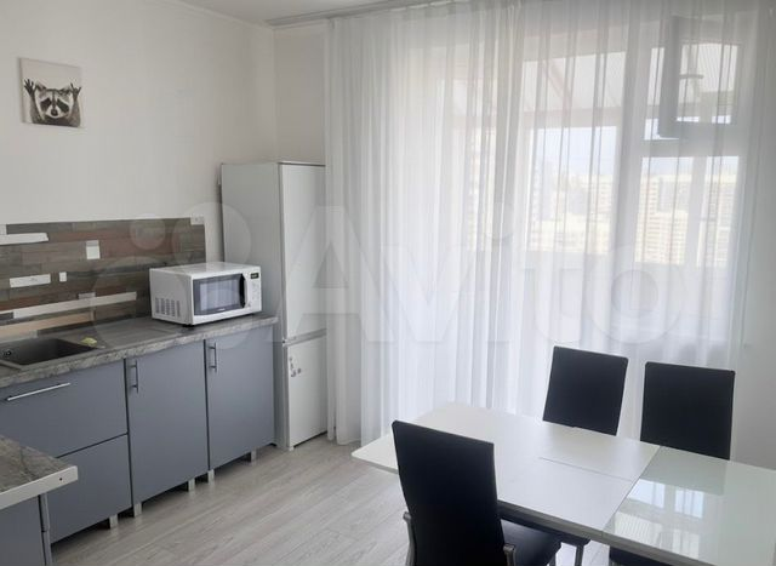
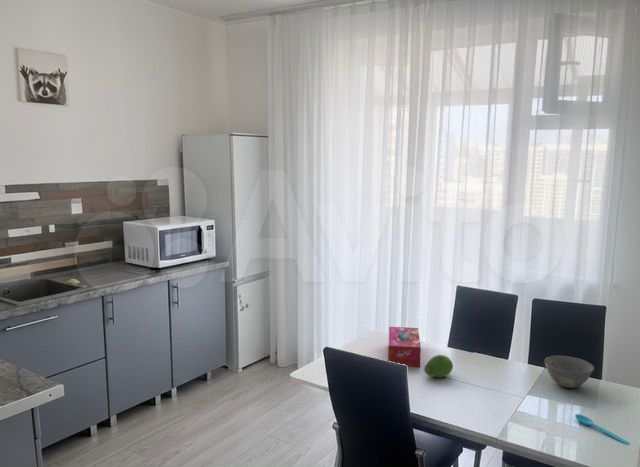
+ bowl (567, 374)
+ tissue box (403, 345)
+ fruit (437, 366)
+ spoon (600, 428)
